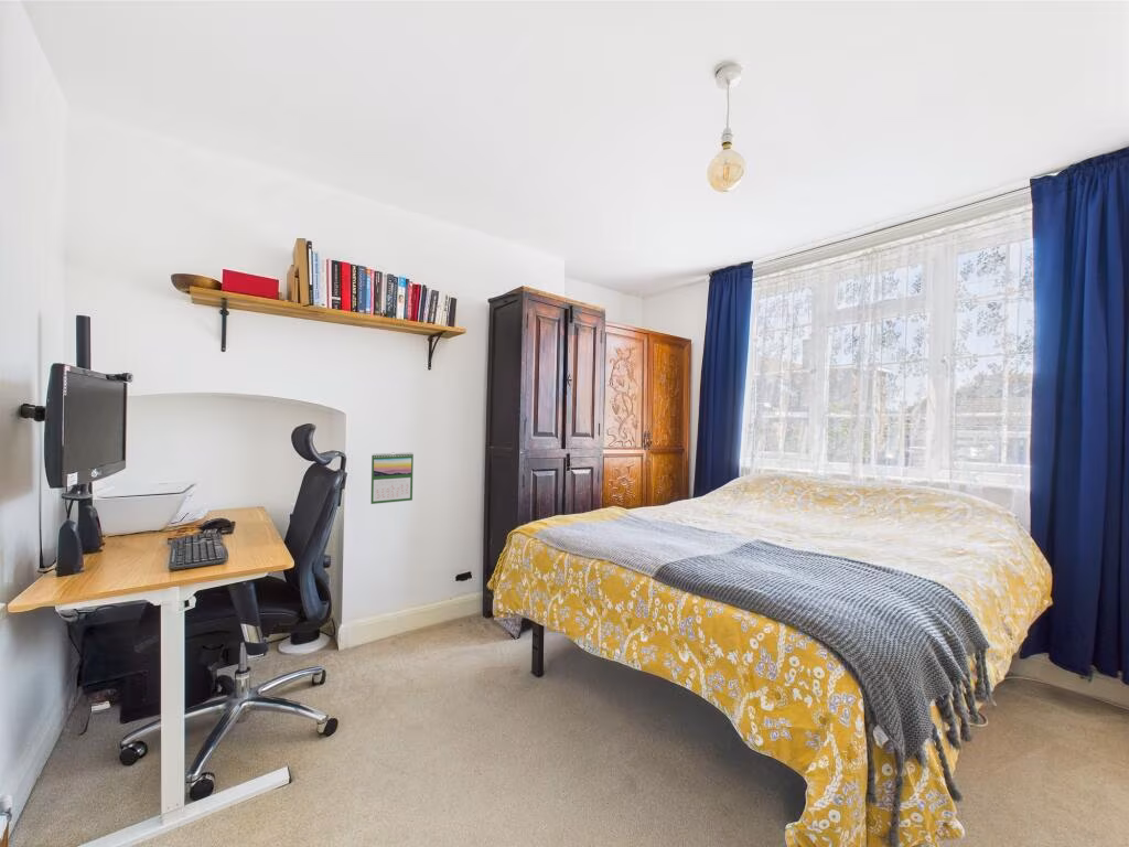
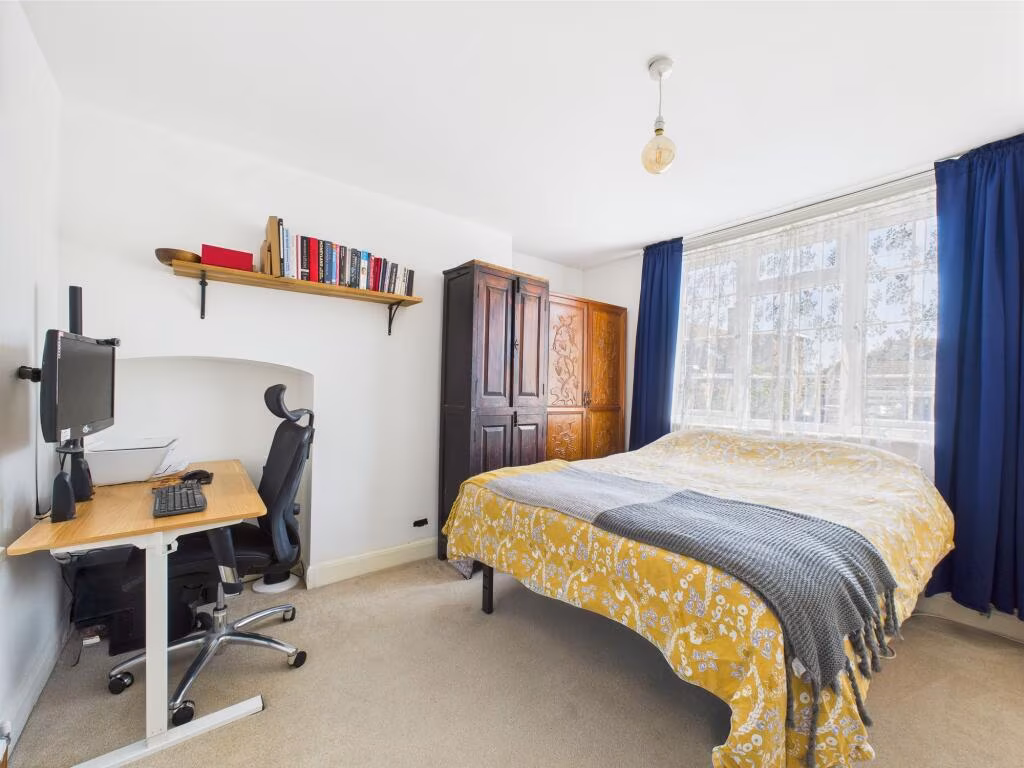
- calendar (393, 476)
